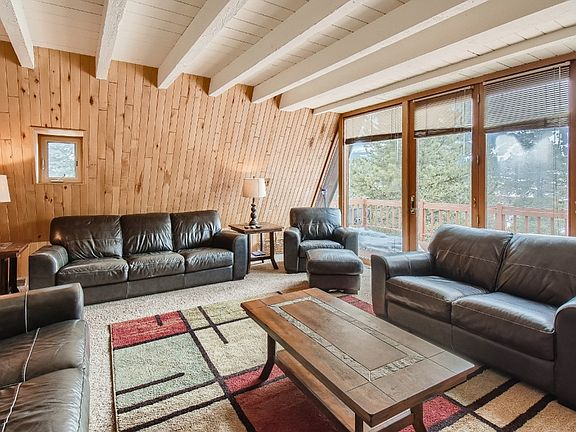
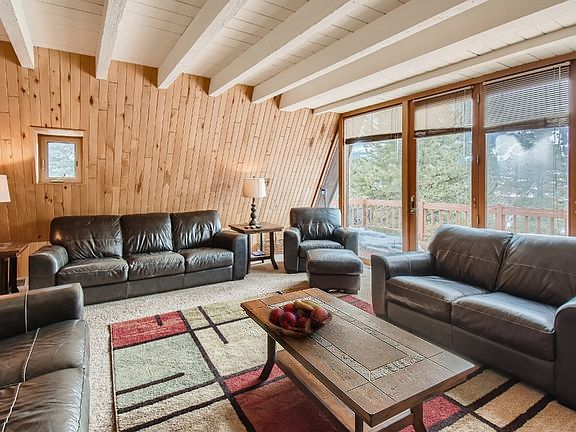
+ fruit basket (300, 316)
